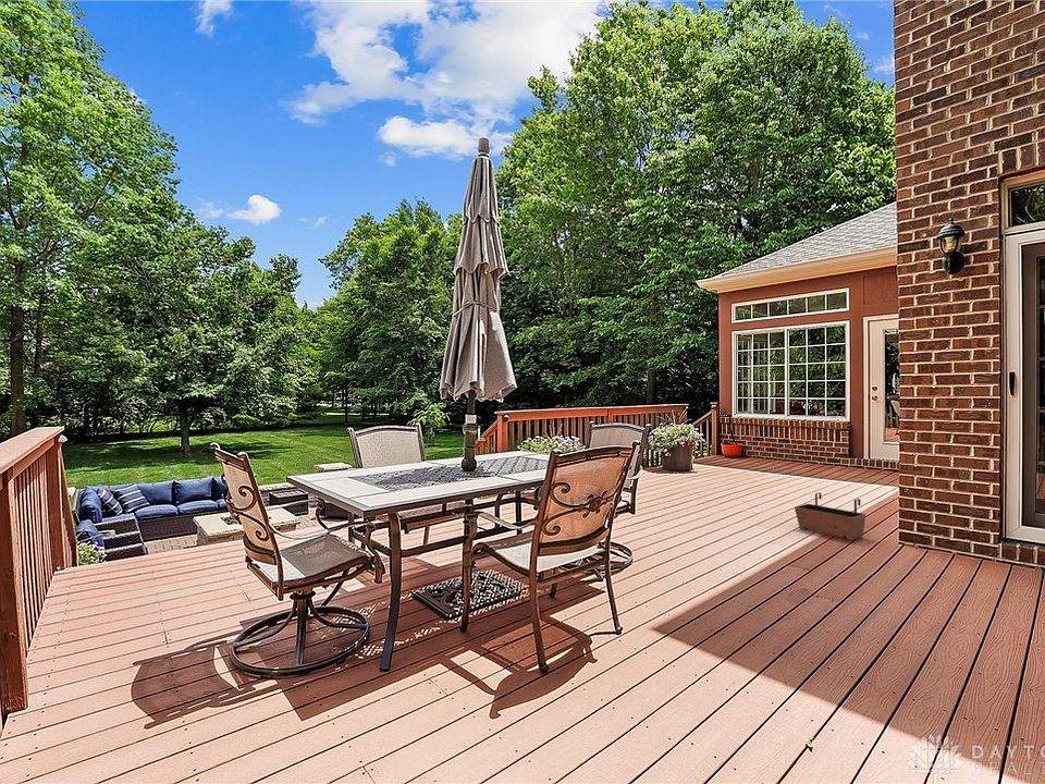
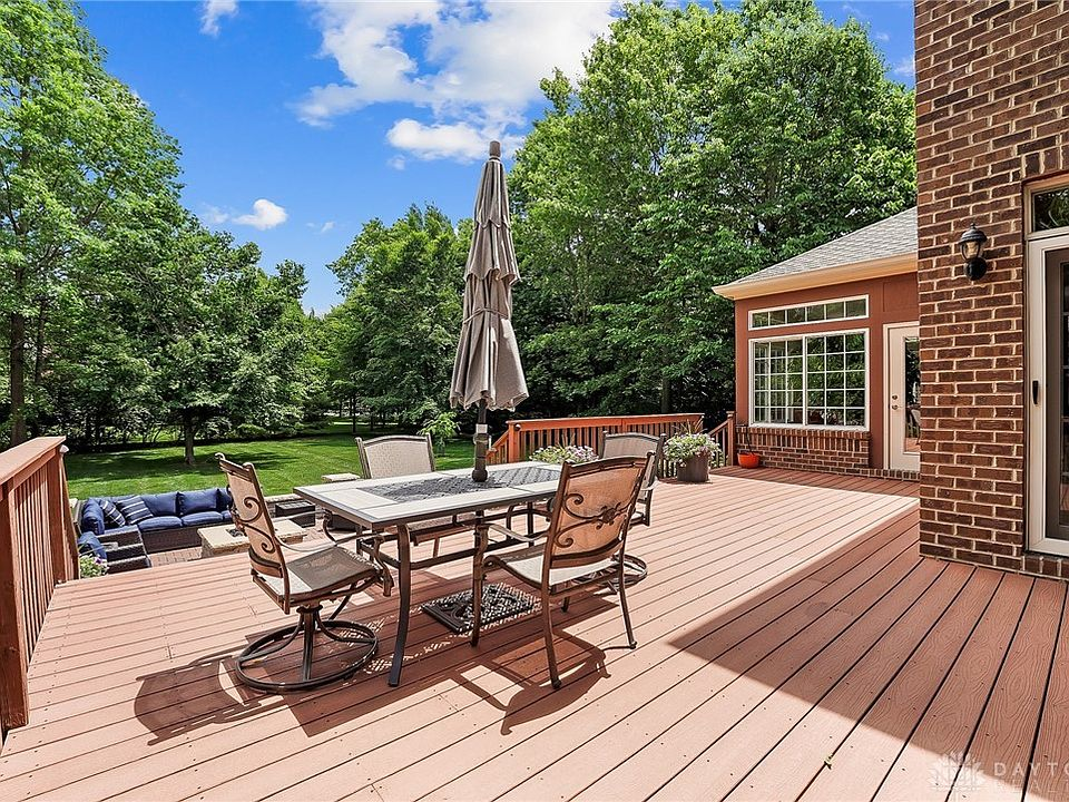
- planter (831, 515)
